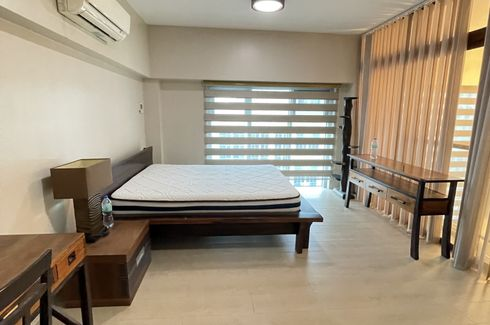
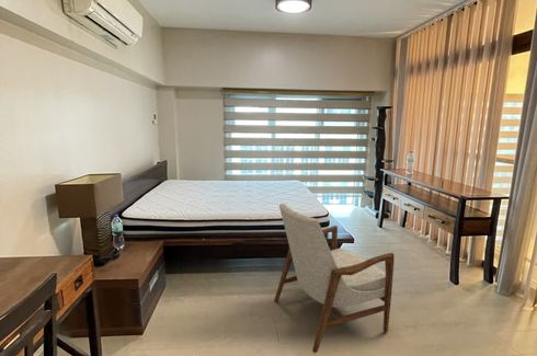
+ armchair (329, 262)
